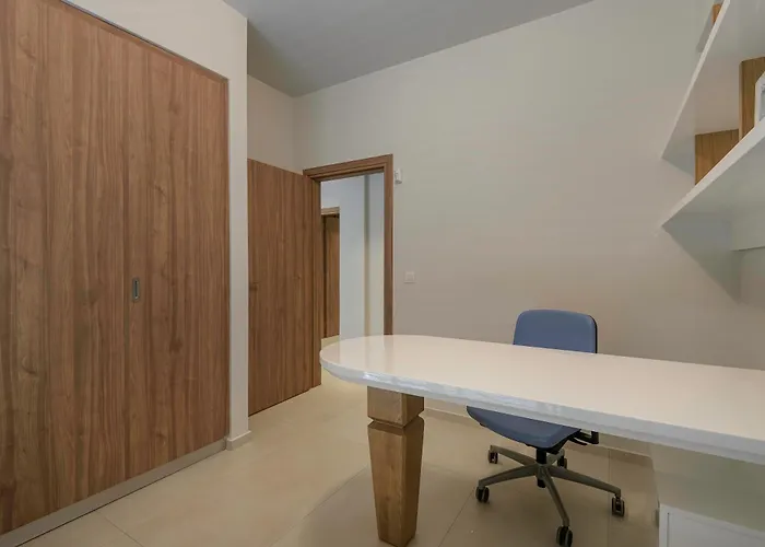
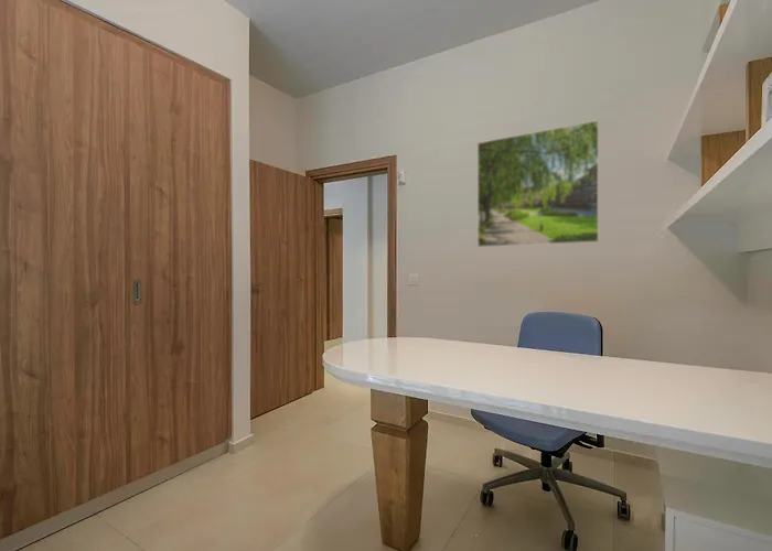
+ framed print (533, 188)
